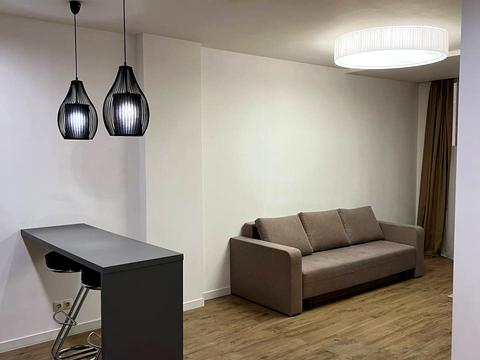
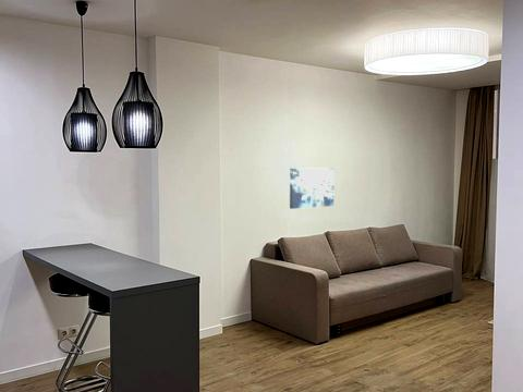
+ wall art (312, 187)
